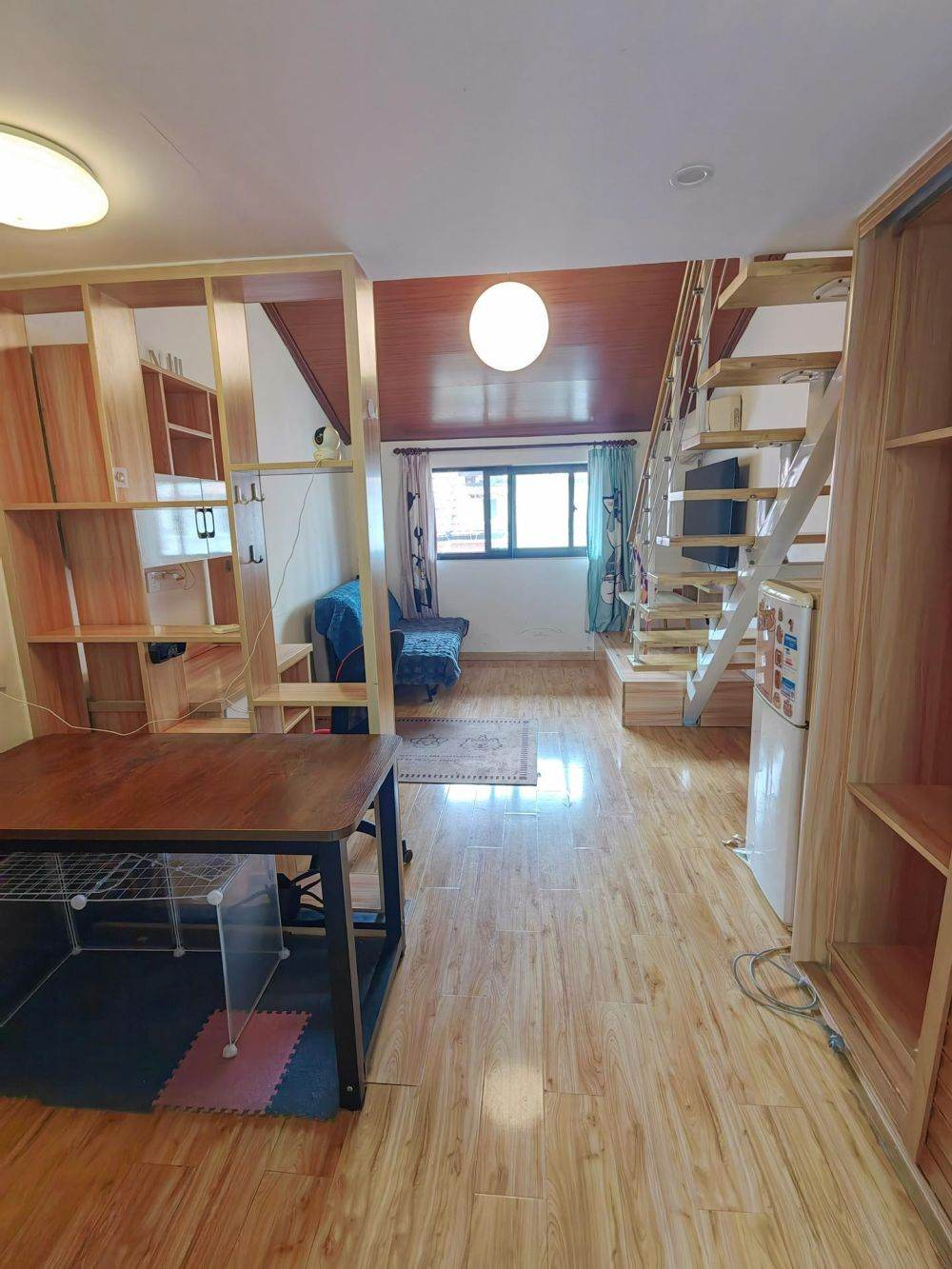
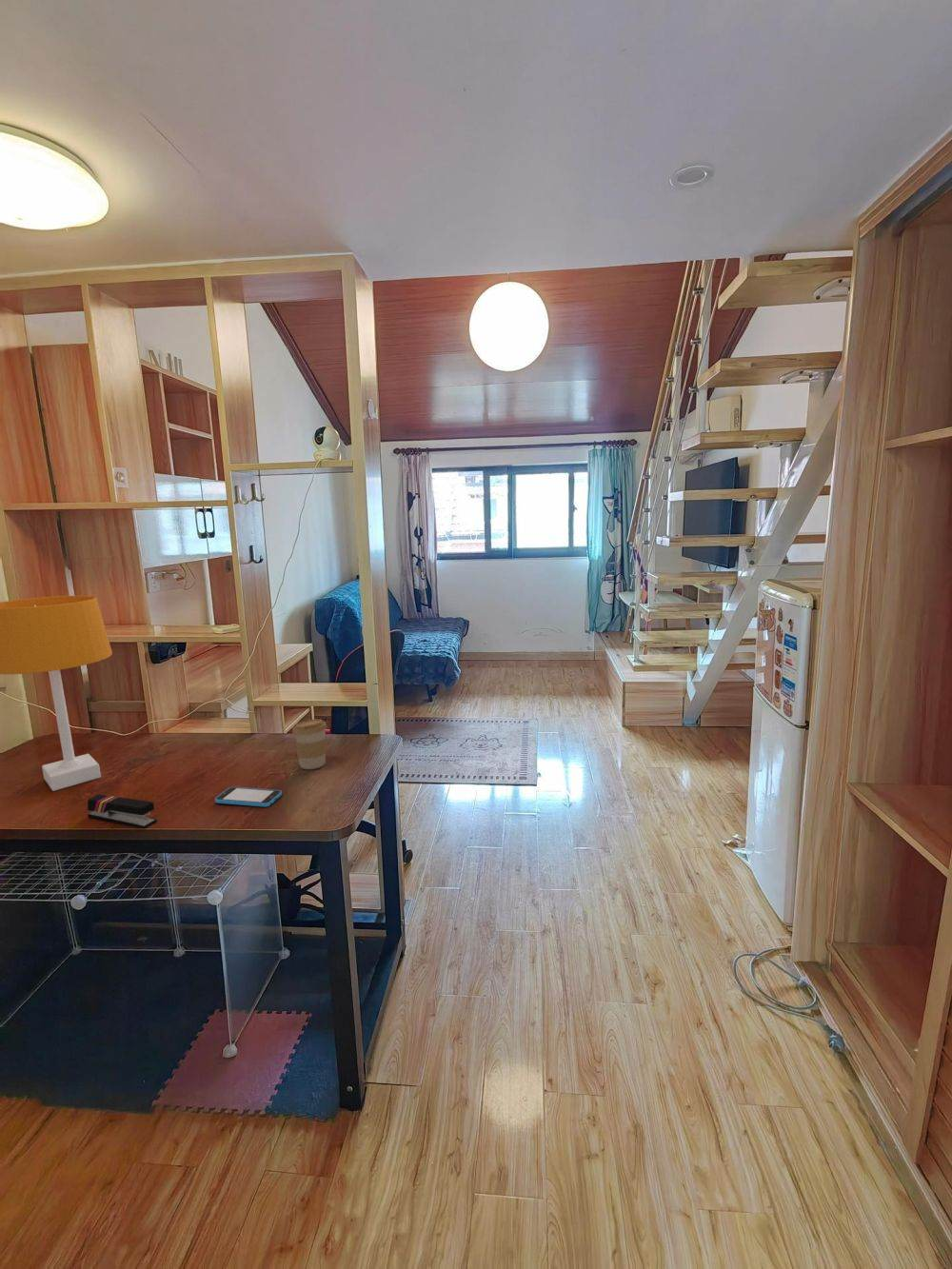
+ smartphone (248, 797)
+ stapler (120, 809)
+ desk lamp (57, 692)
+ coffee cup (310, 743)
